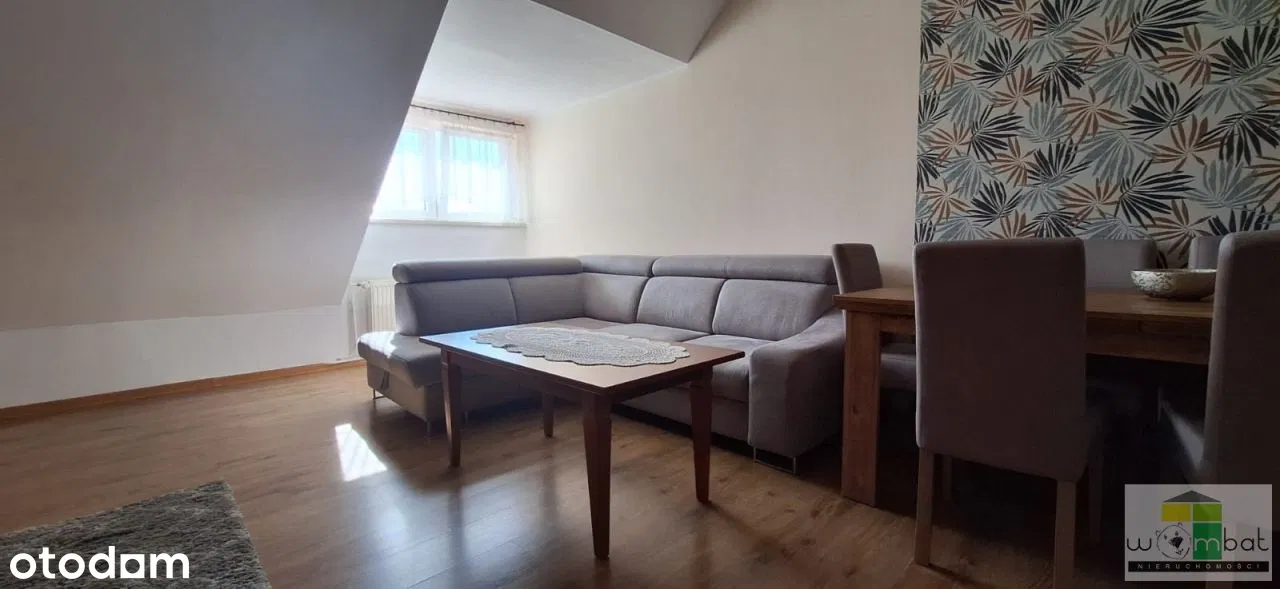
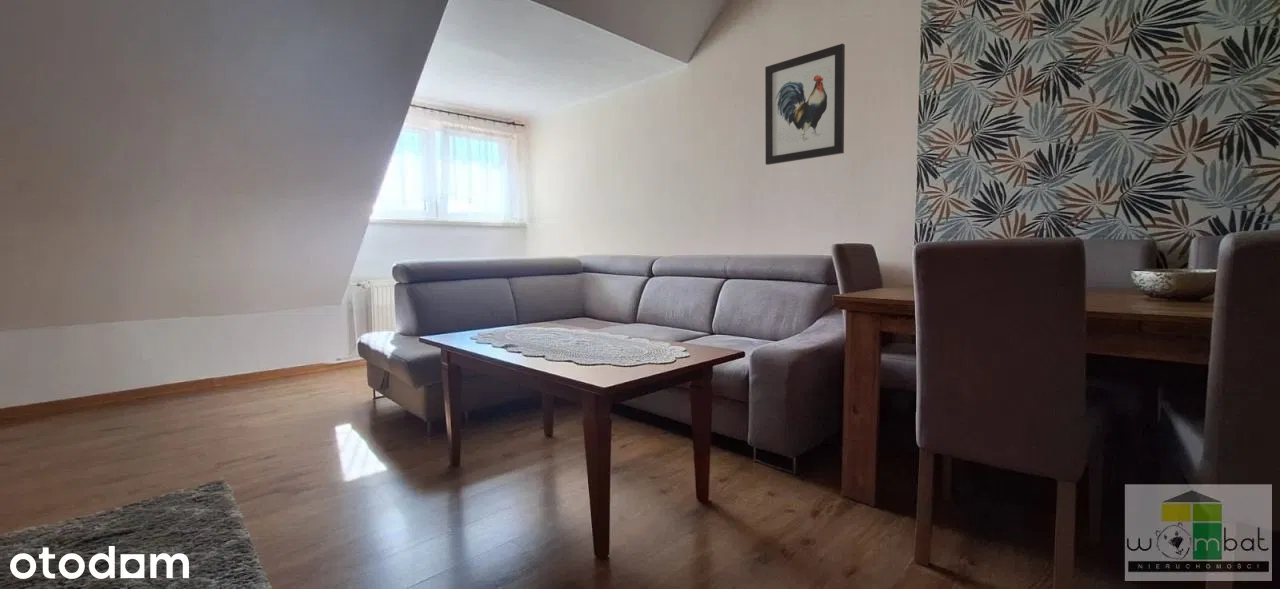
+ wall art (802, 108)
